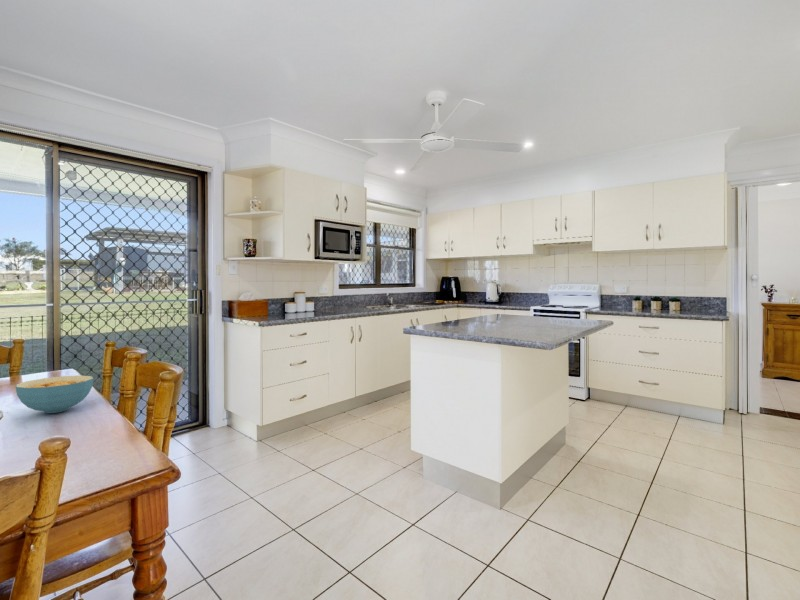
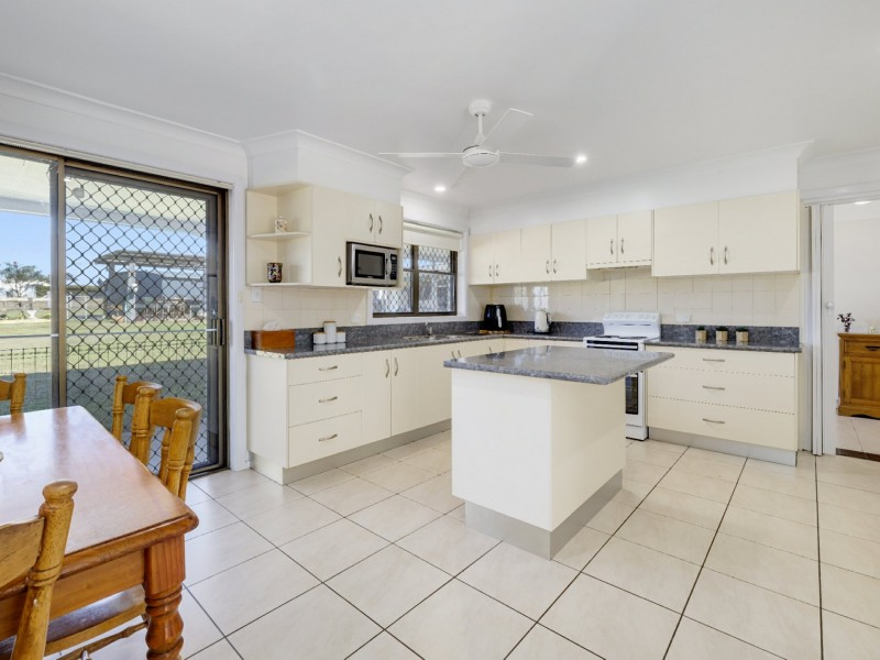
- cereal bowl (56, 395)
